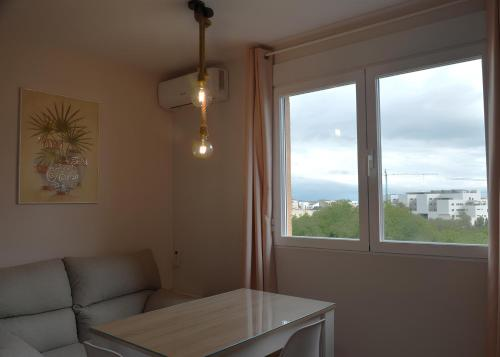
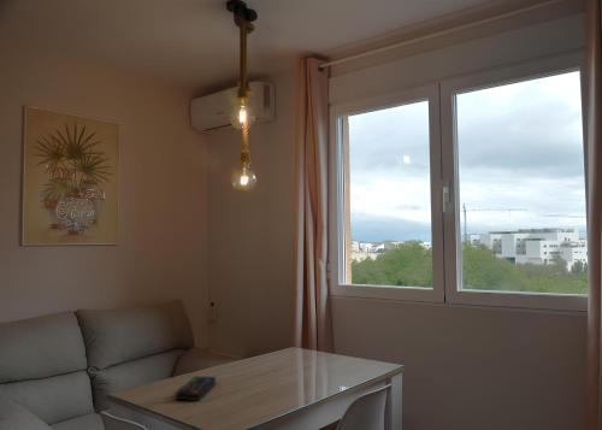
+ remote control (196, 387)
